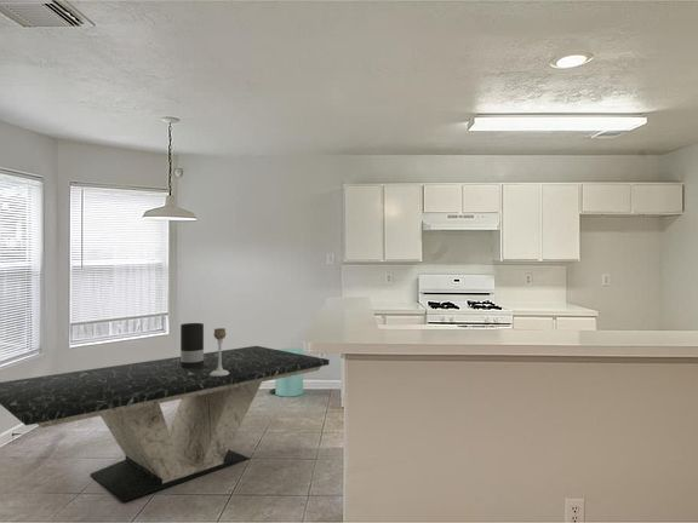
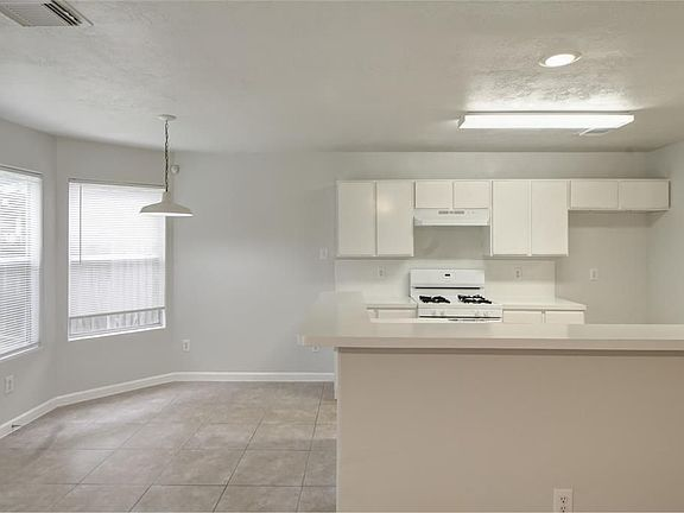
- dining table (176, 418)
- vase (191, 345)
- trash can (286, 377)
- candle holder (219, 351)
